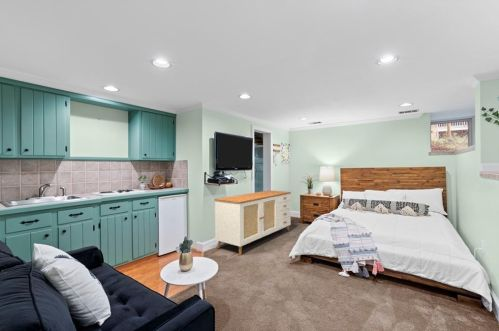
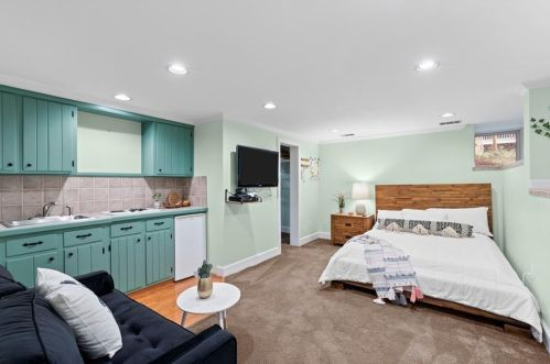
- sideboard (257, 217)
